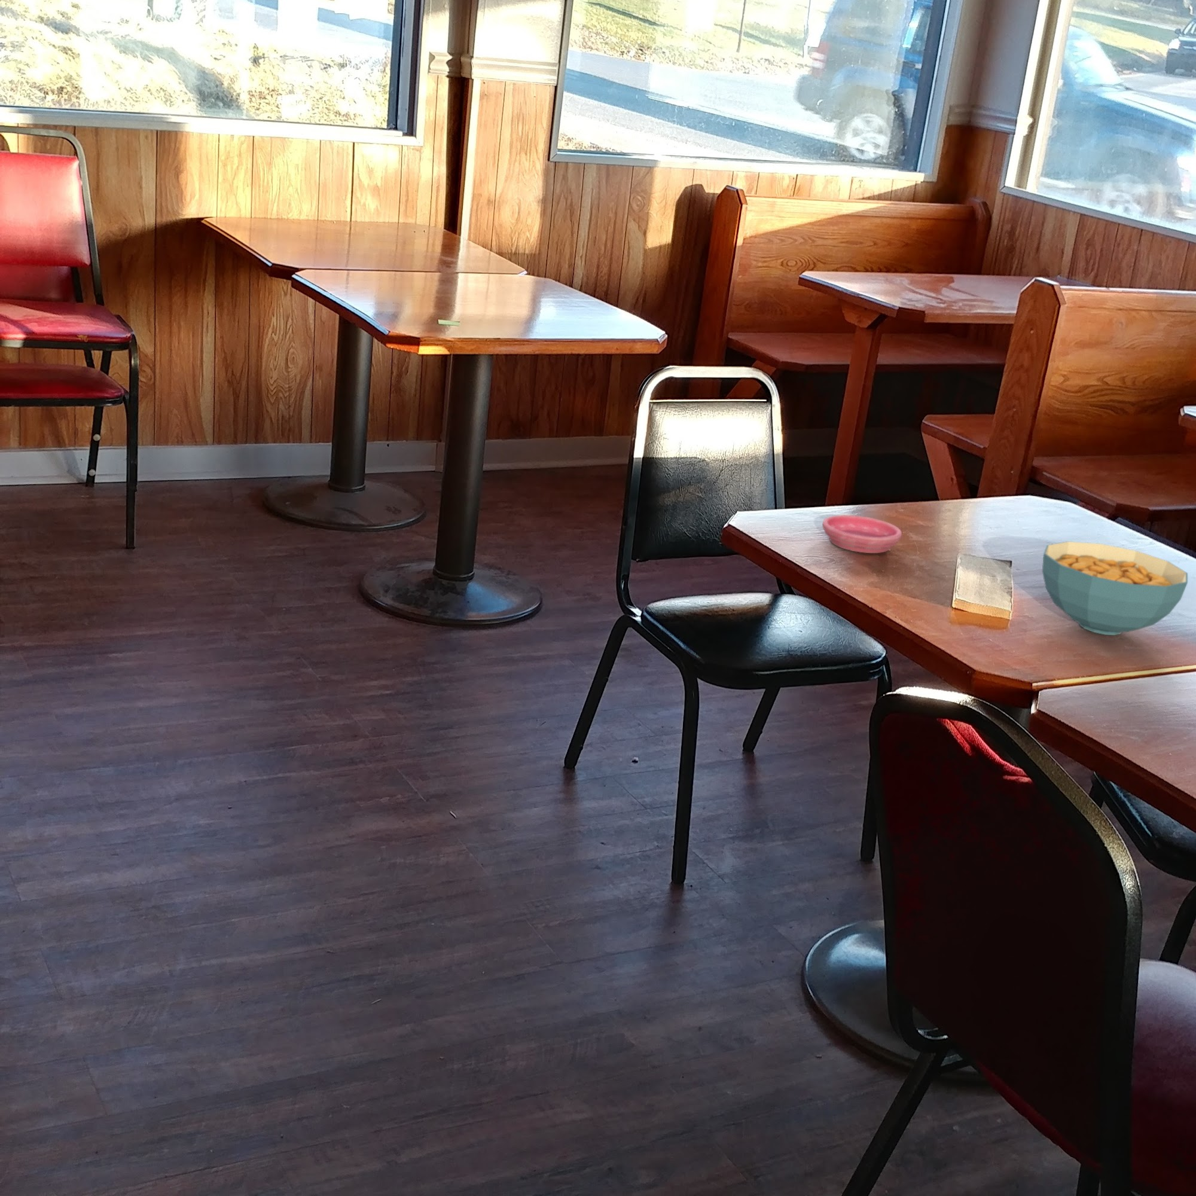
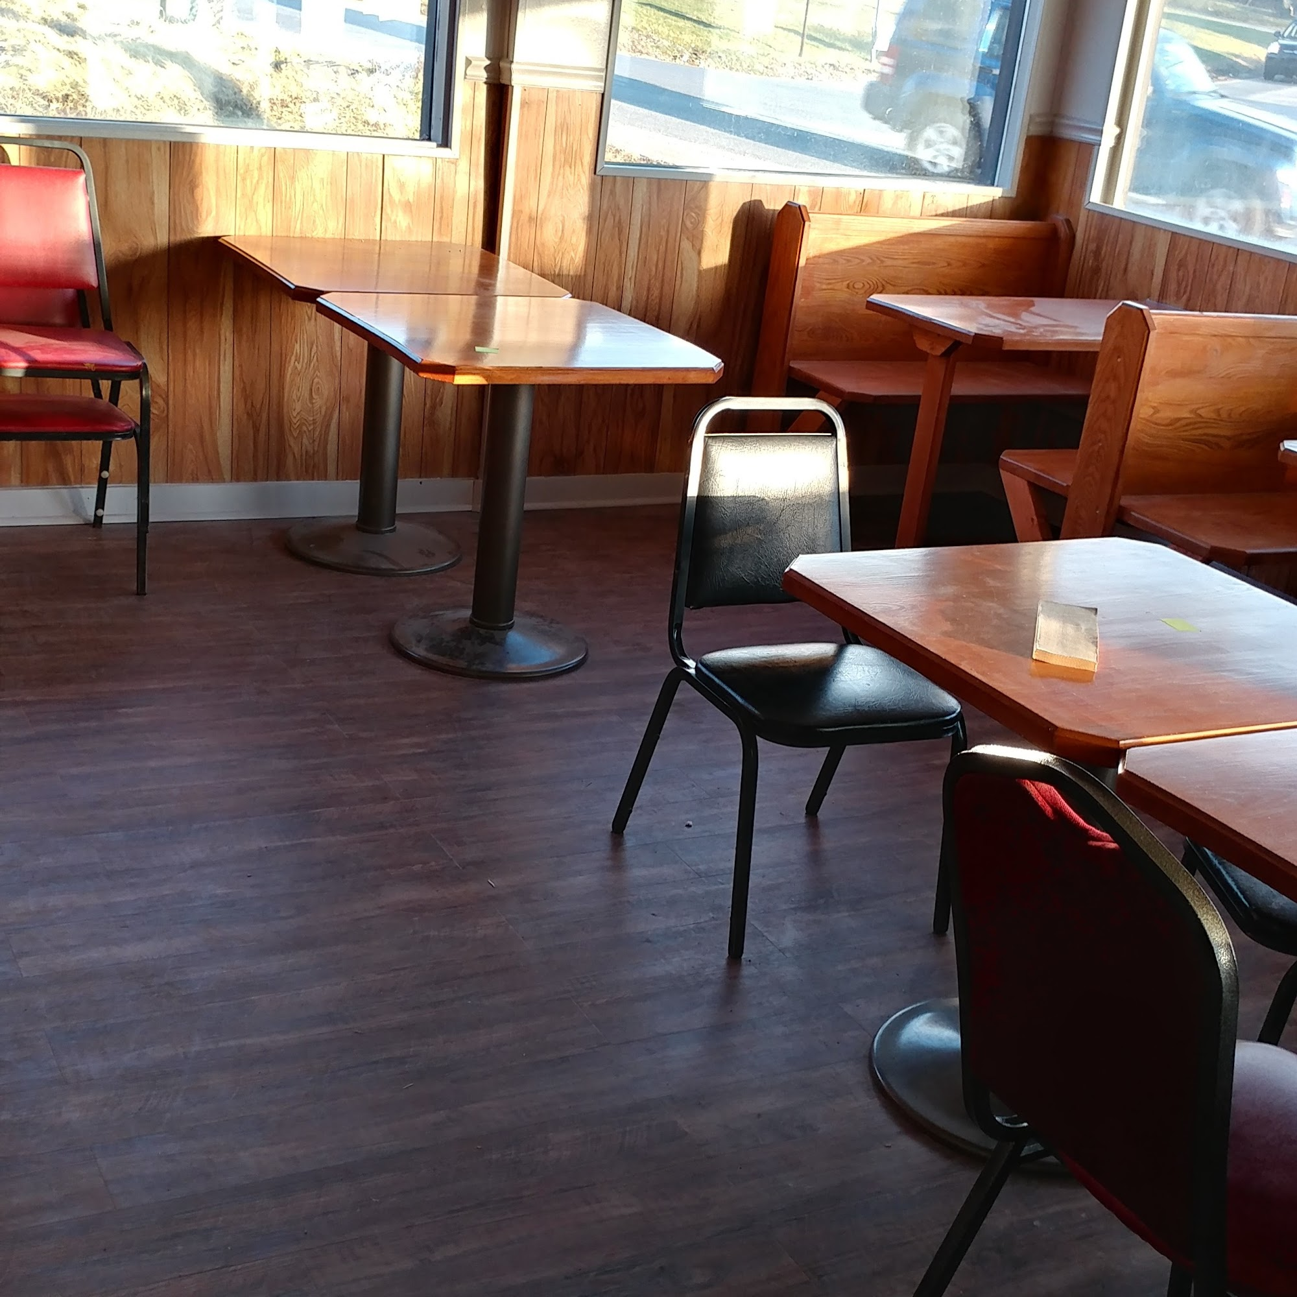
- cereal bowl (1107, 596)
- saucer (861, 534)
